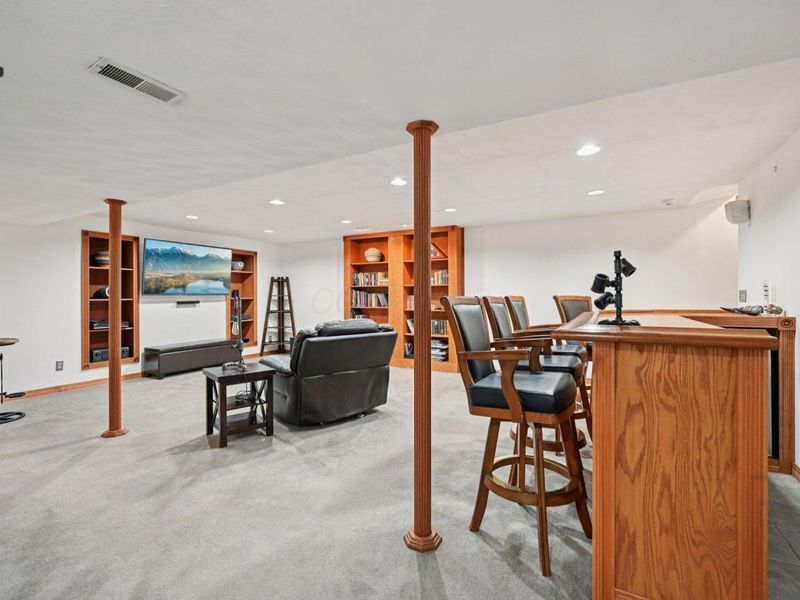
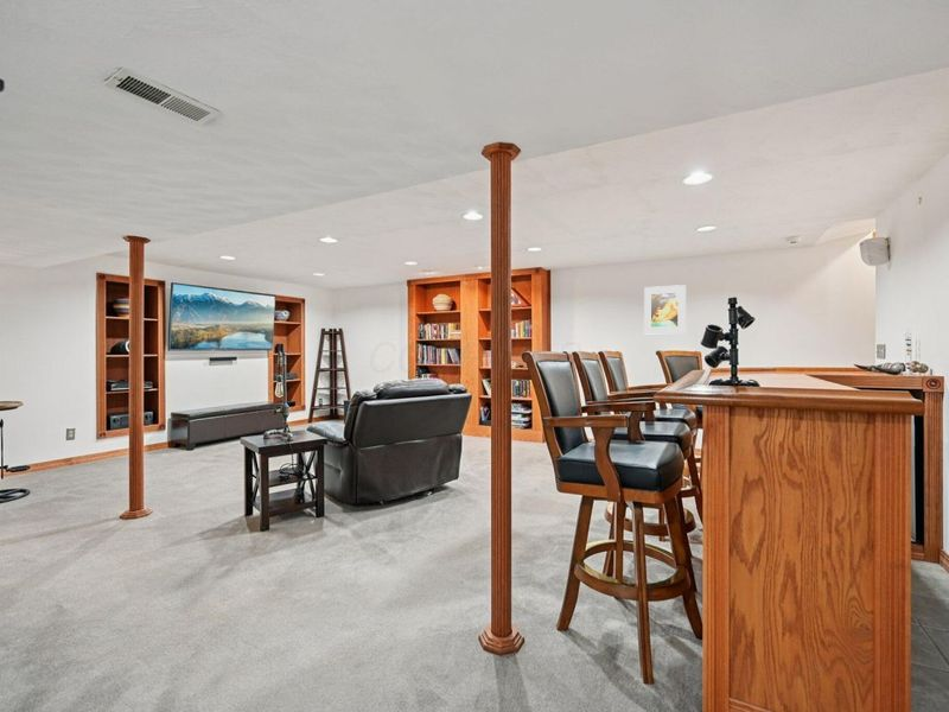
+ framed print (664, 310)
